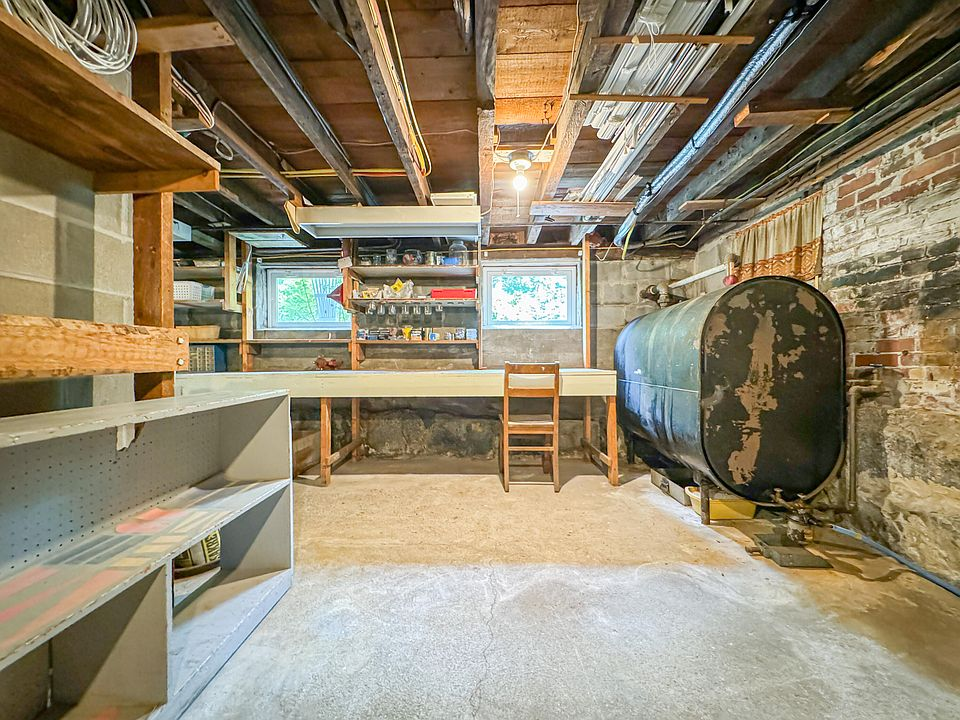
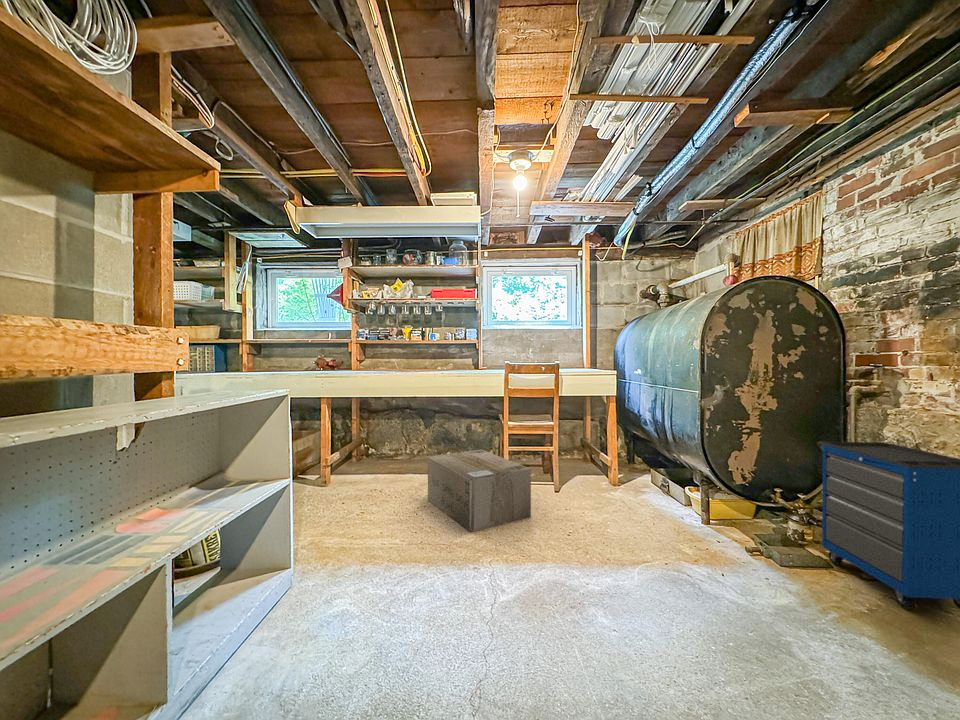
+ cardboard box (476, 485)
+ cabinet (890, 517)
